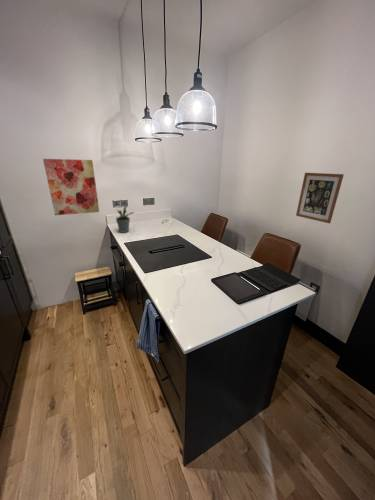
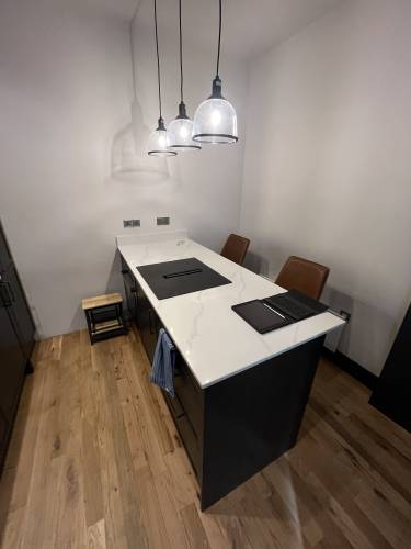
- wall art (317, 197)
- wall art (73, 187)
- potted plant (125, 219)
